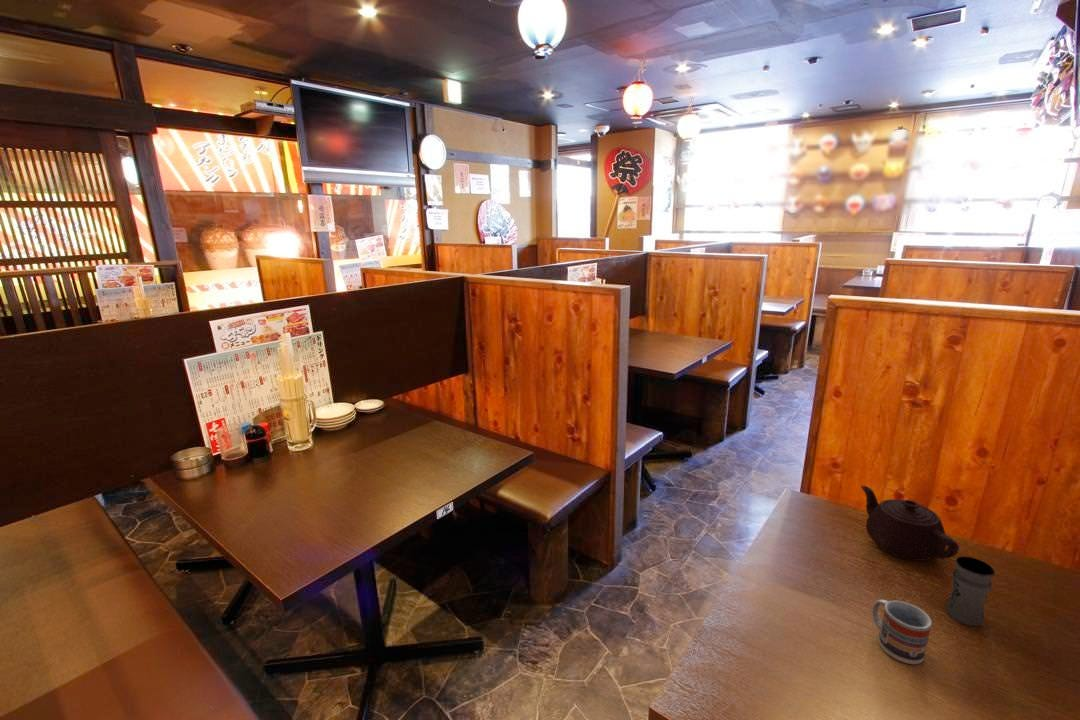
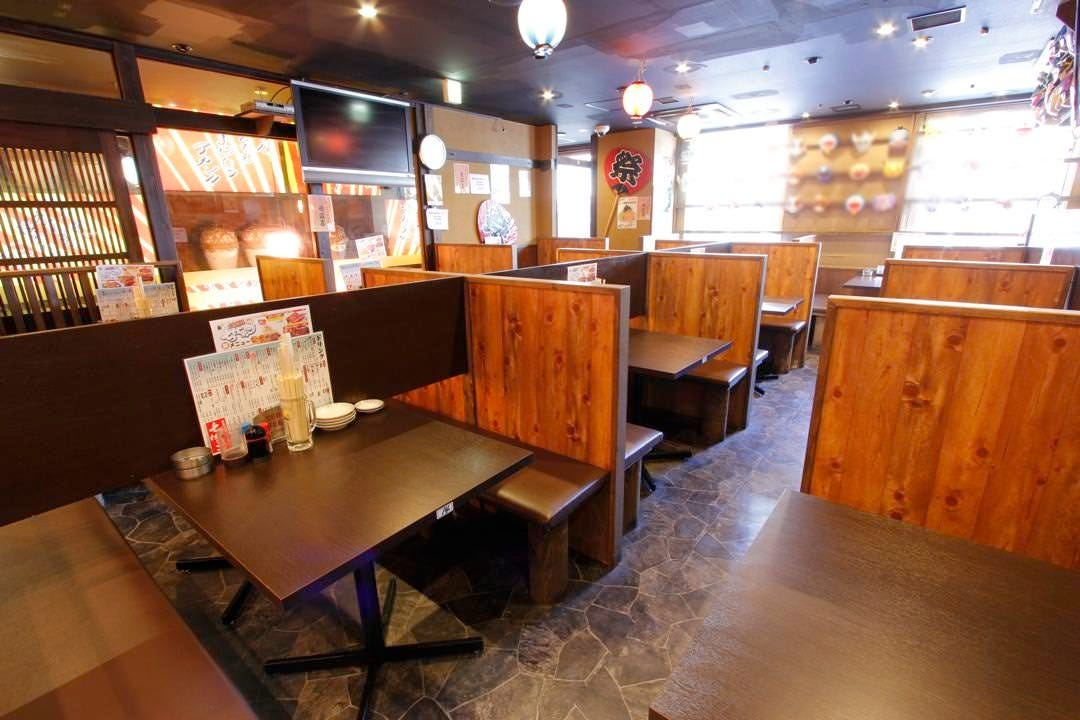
- cup (897, 626)
- jar (969, 591)
- teapot (903, 523)
